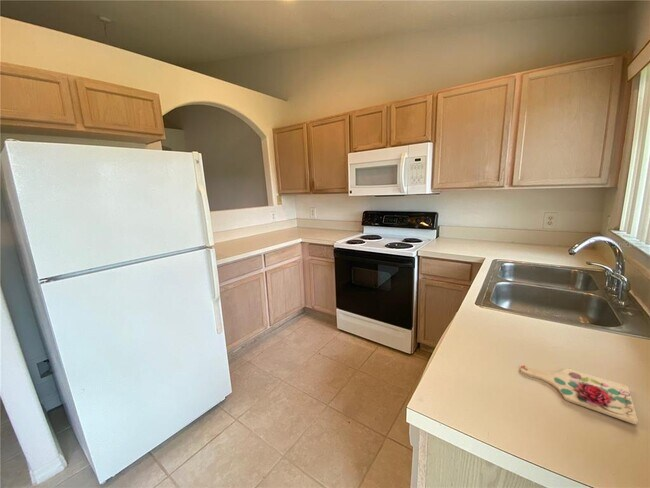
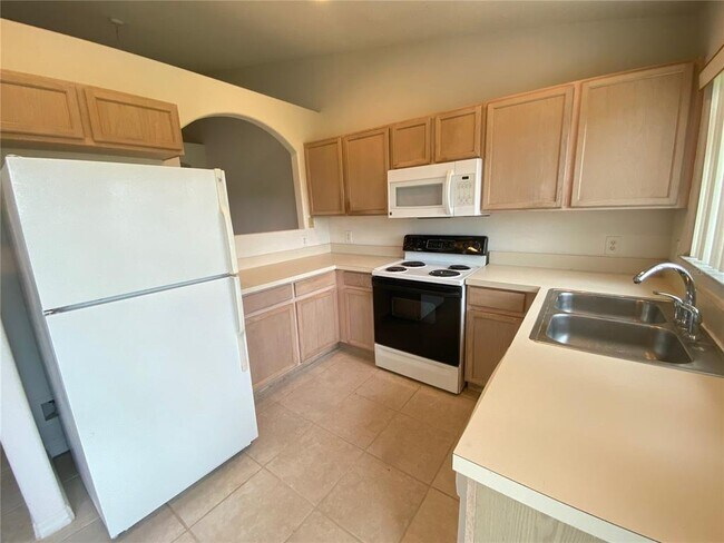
- cutting board (571, 381)
